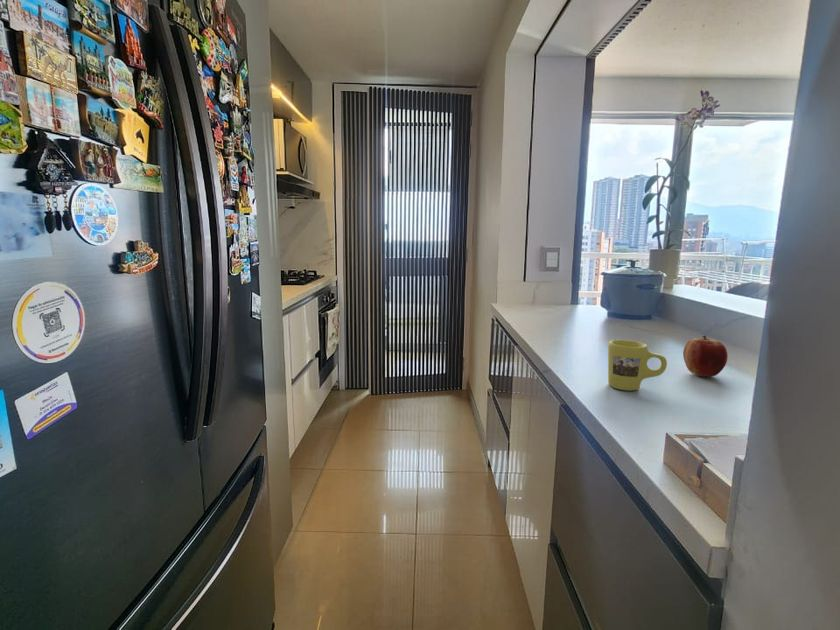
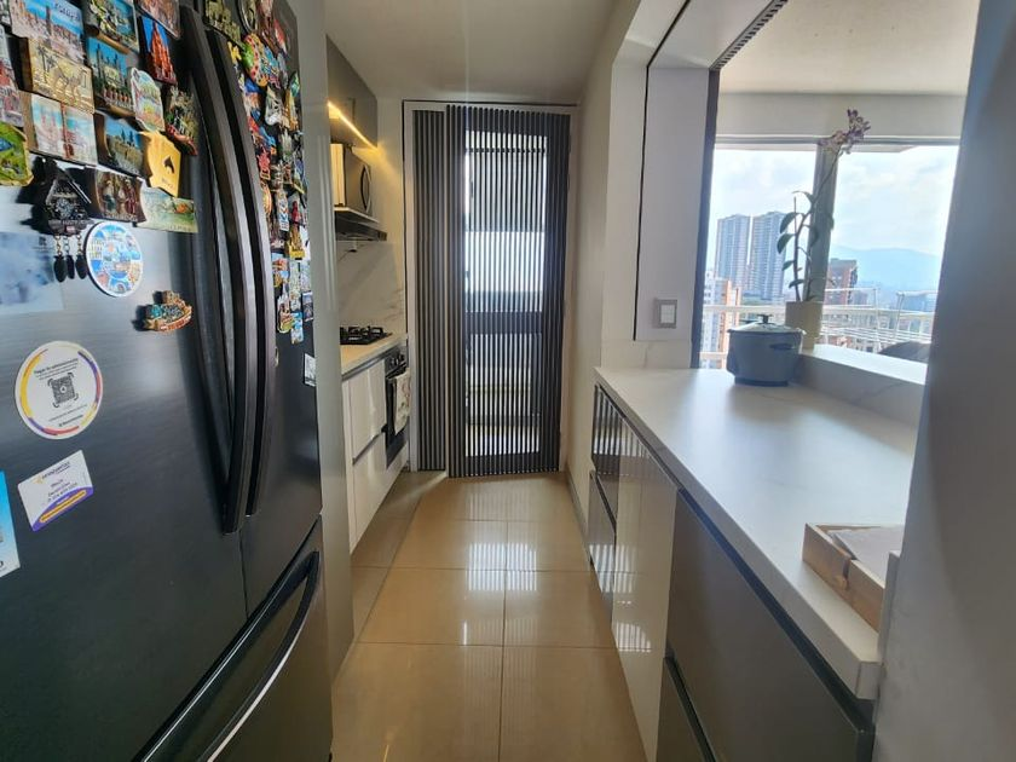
- apple (705, 355)
- mug (635, 366)
